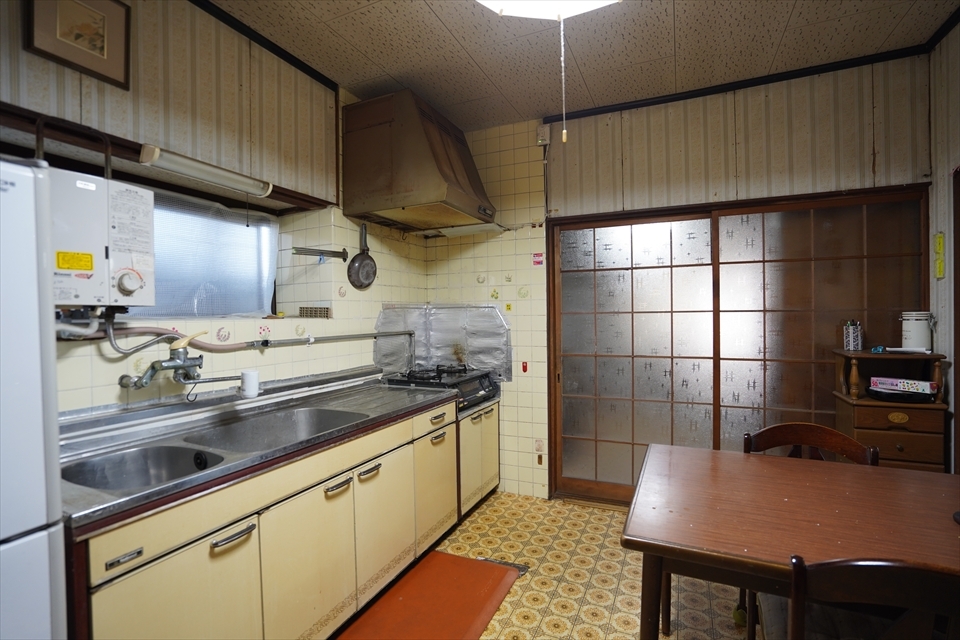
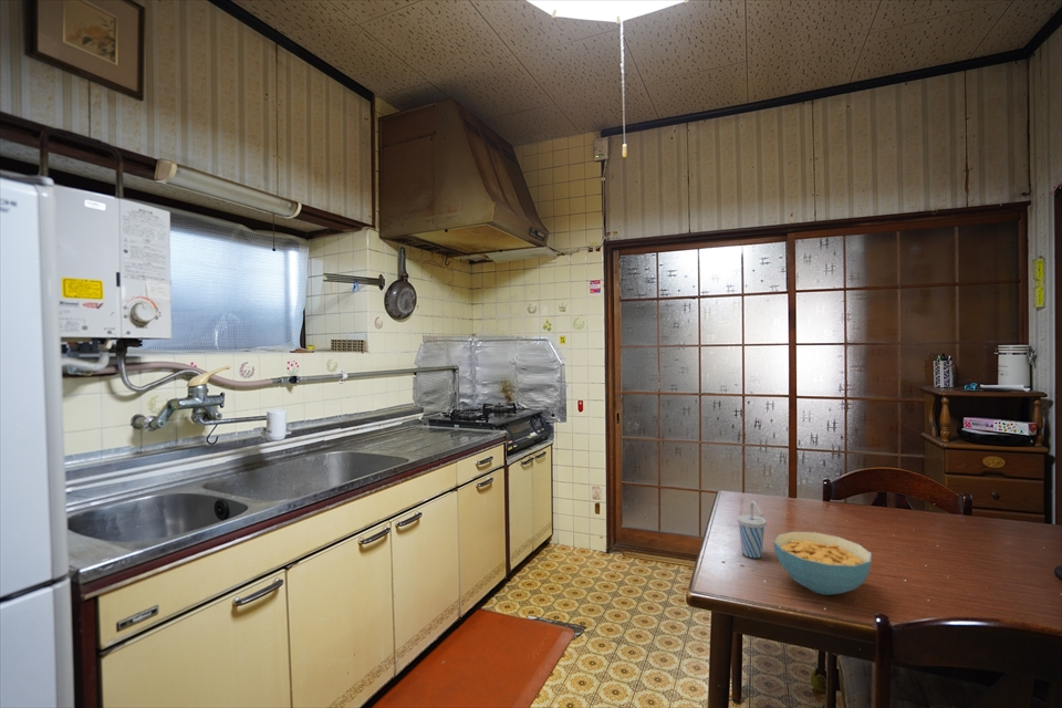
+ cereal bowl (821, 568)
+ cup (752, 527)
